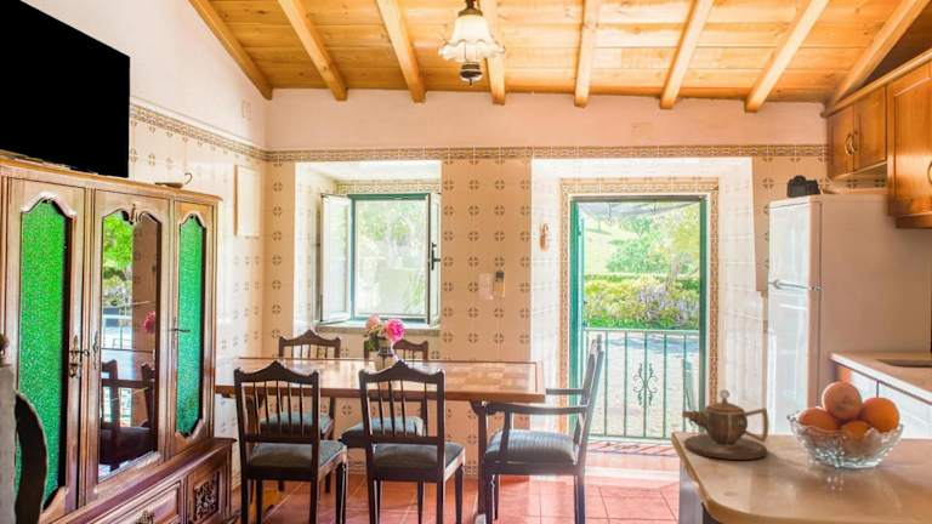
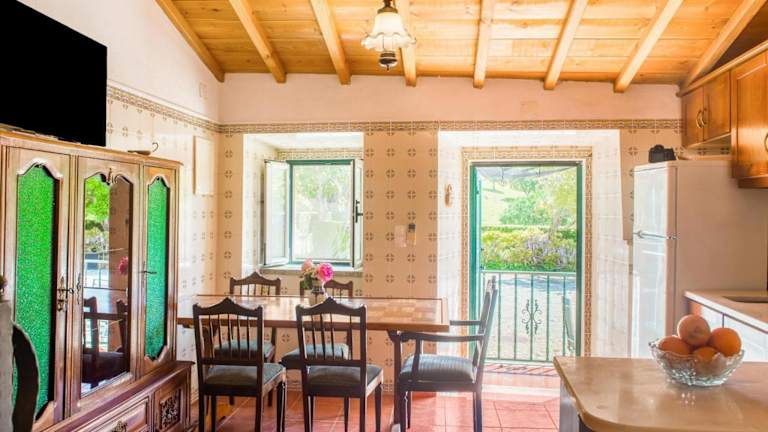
- teapot (724, 418)
